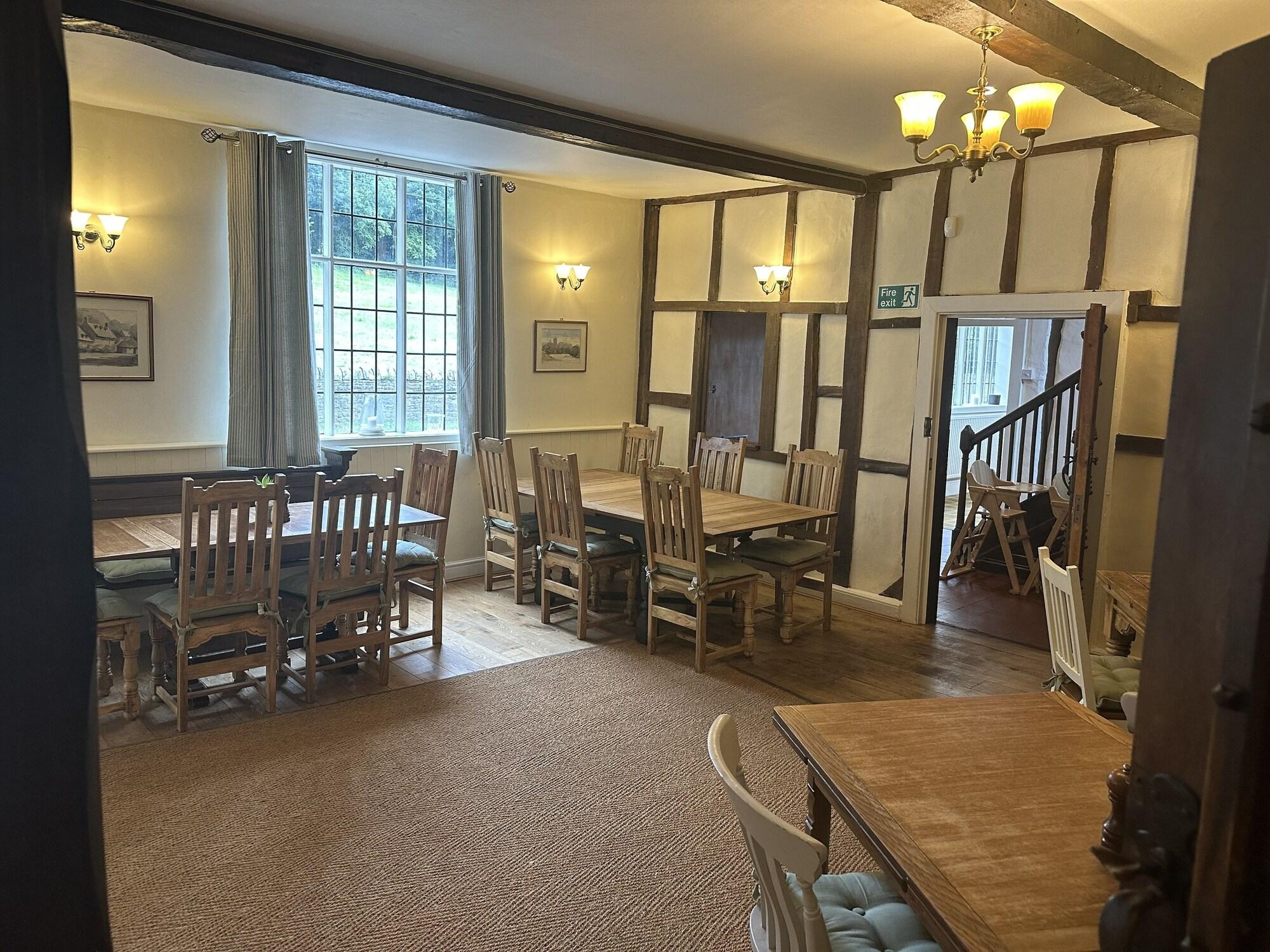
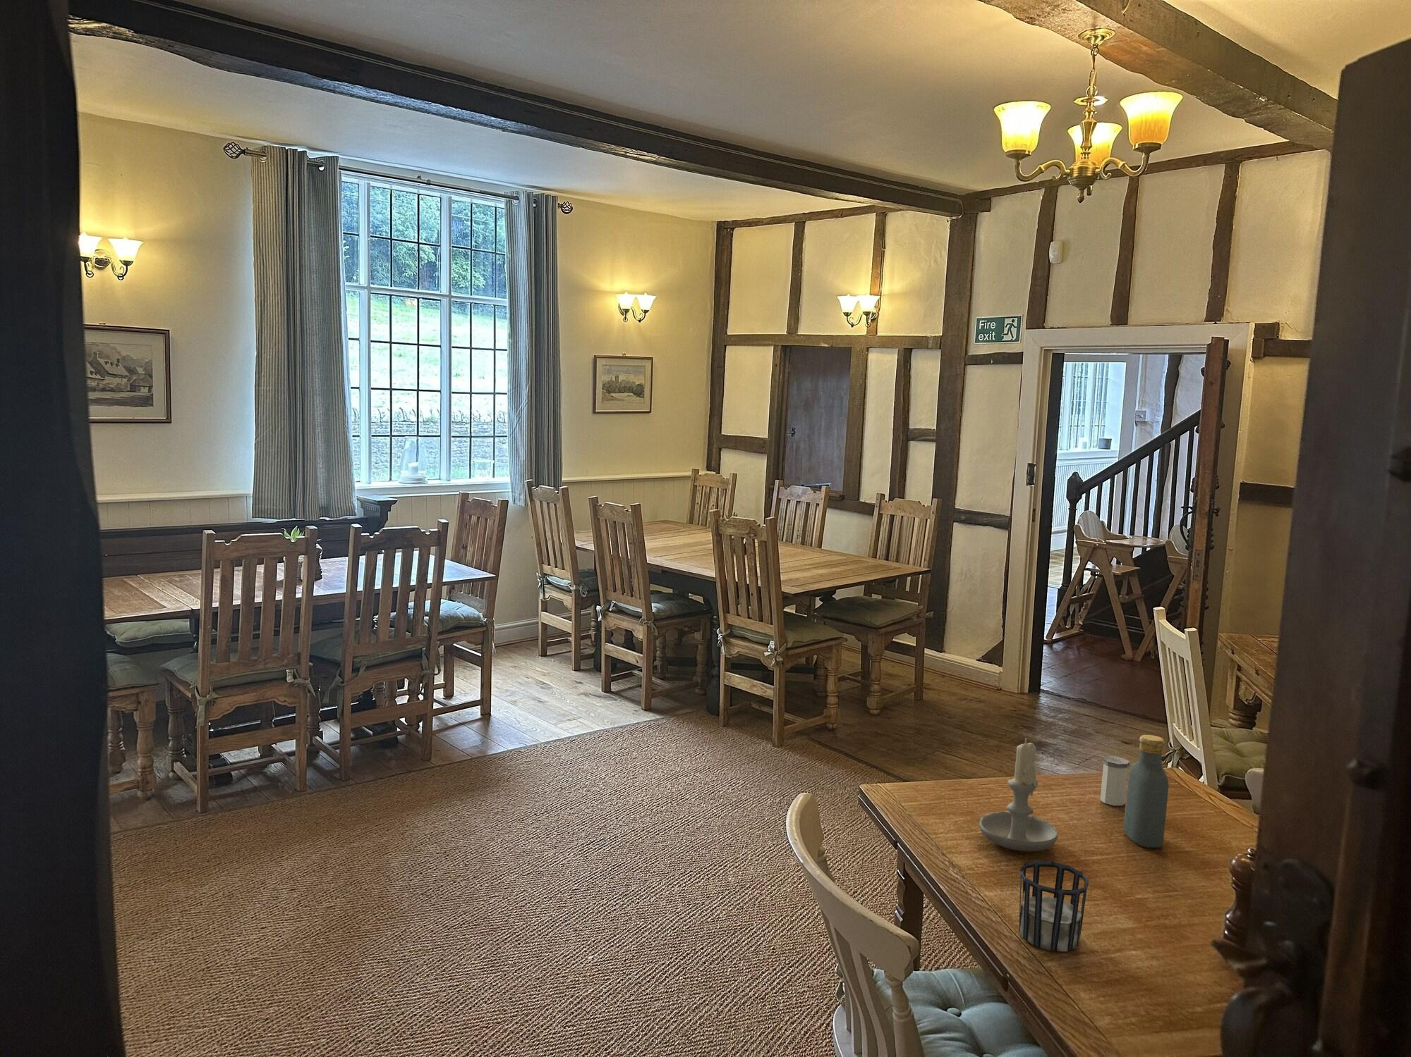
+ vodka (1148, 788)
+ cup (1051, 906)
+ candle (1021, 791)
+ salt shaker (1114, 781)
